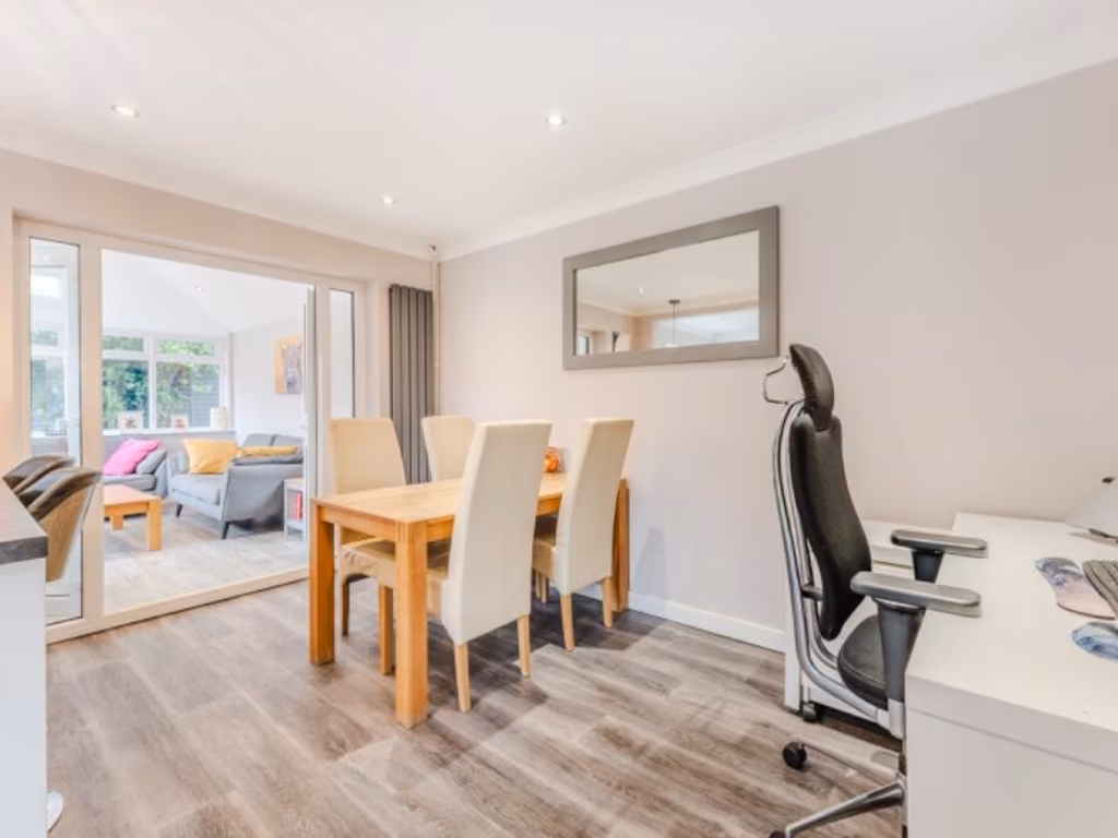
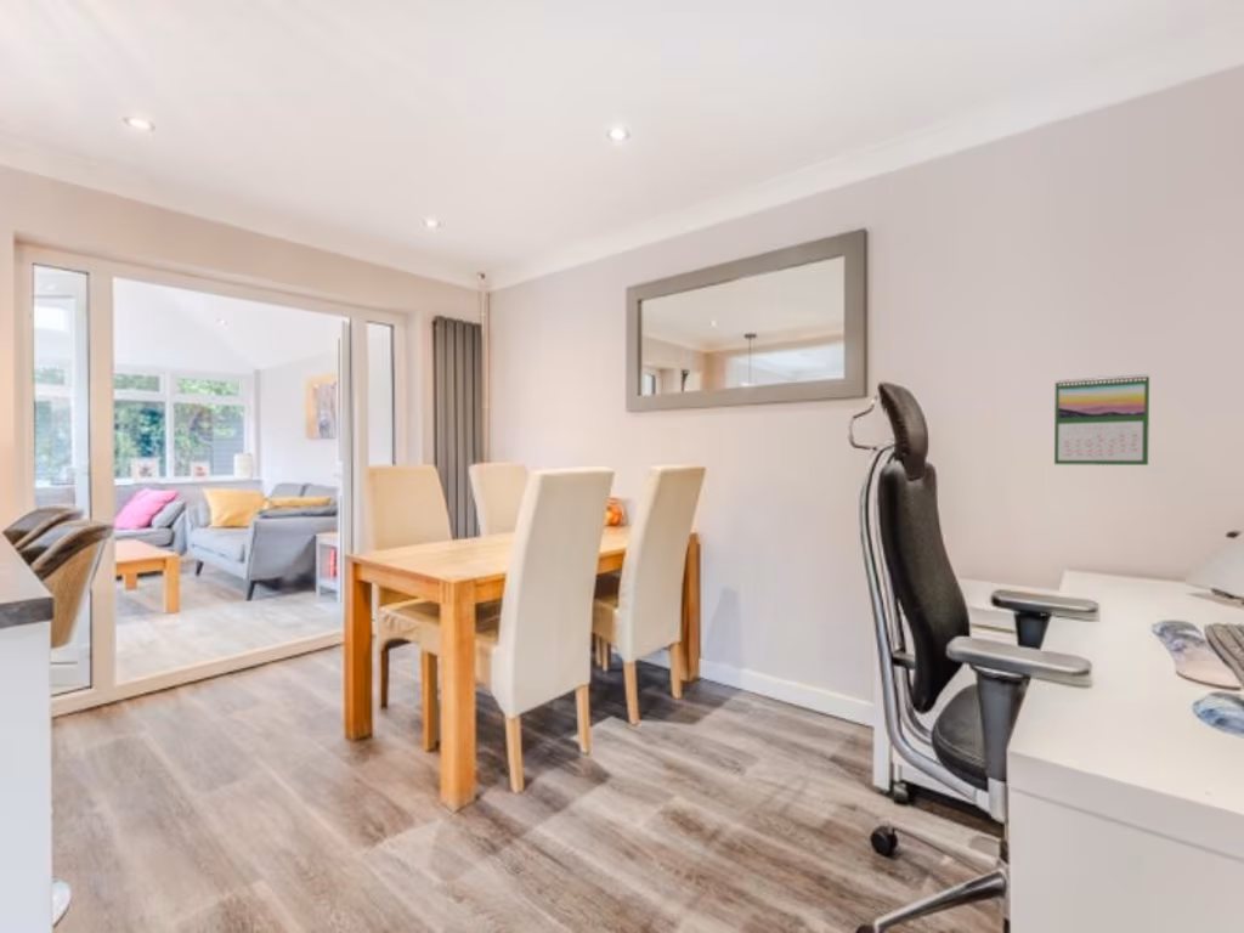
+ calendar (1099, 419)
